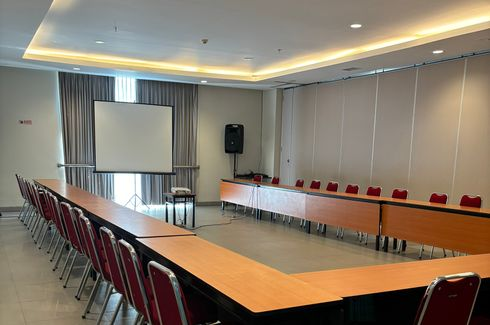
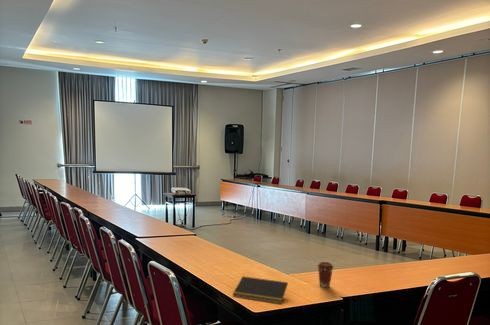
+ notepad (260, 289)
+ coffee cup (325, 274)
